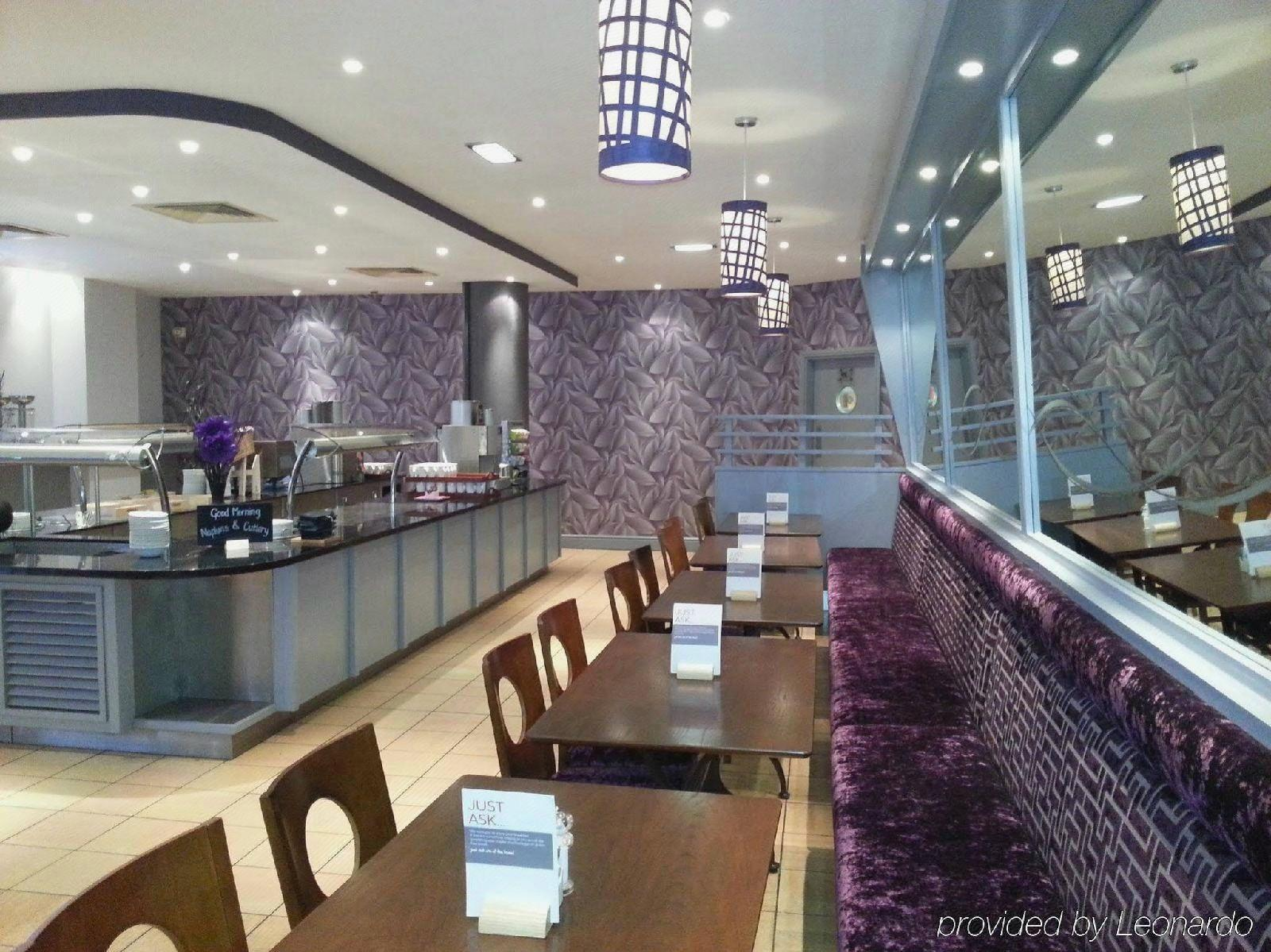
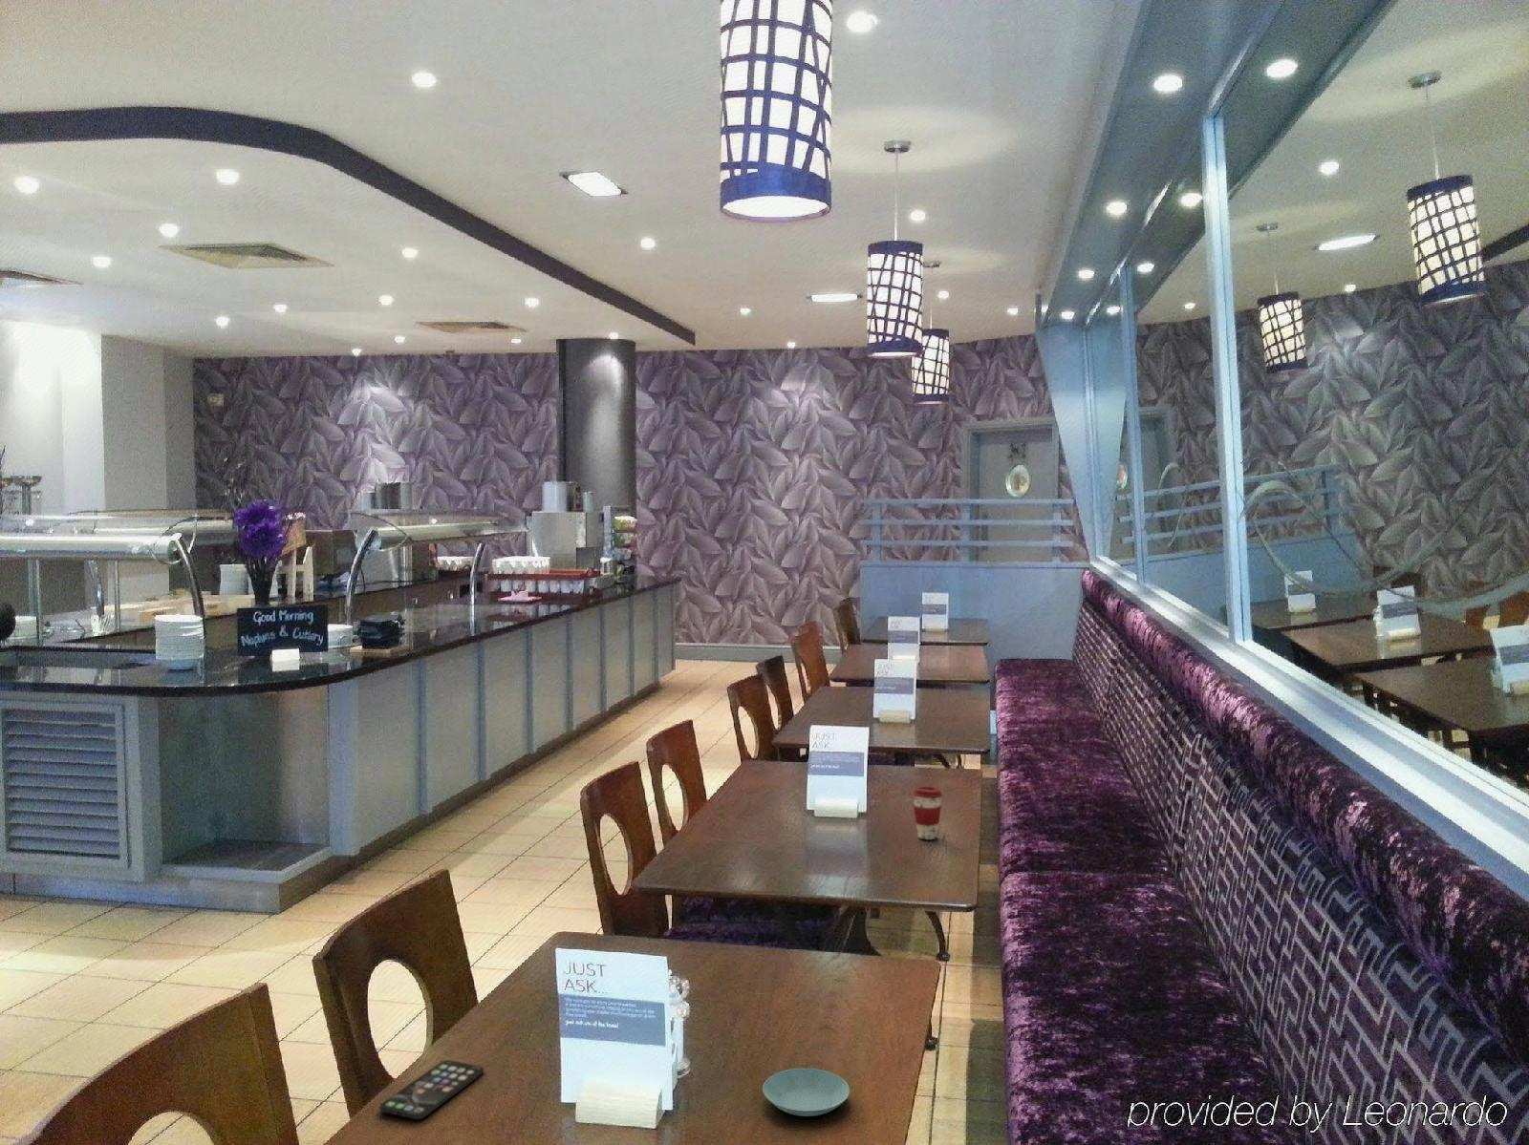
+ coffee cup (928, 813)
+ smartphone (433, 1087)
+ saucer (806, 1096)
